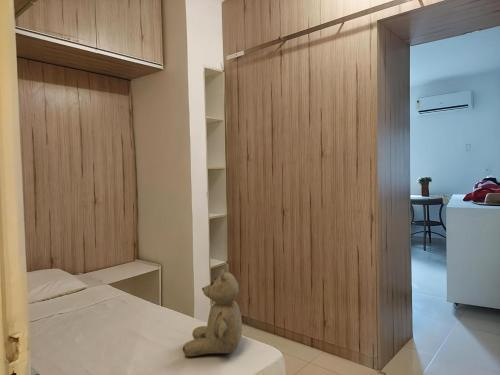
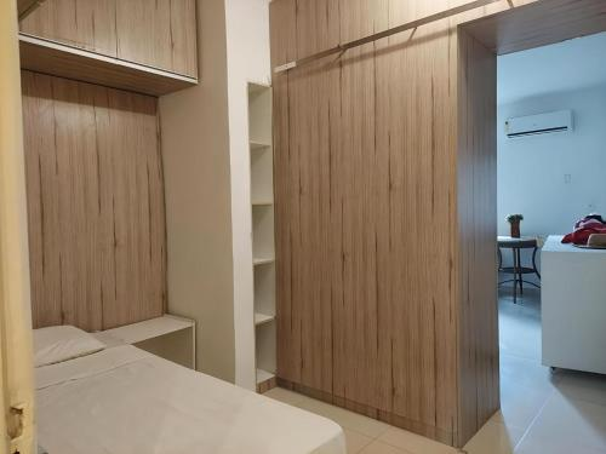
- teddy bear (213, 307)
